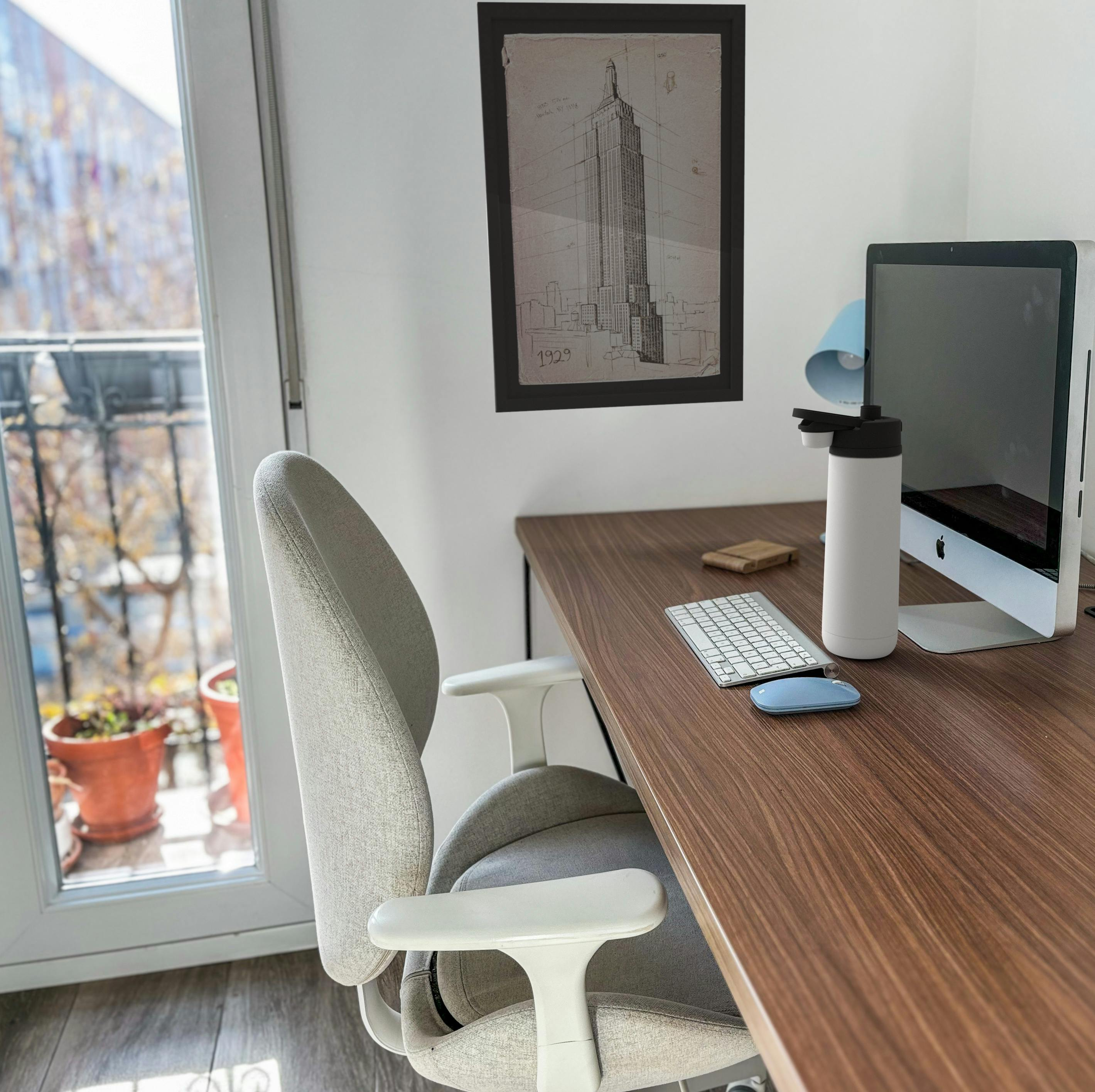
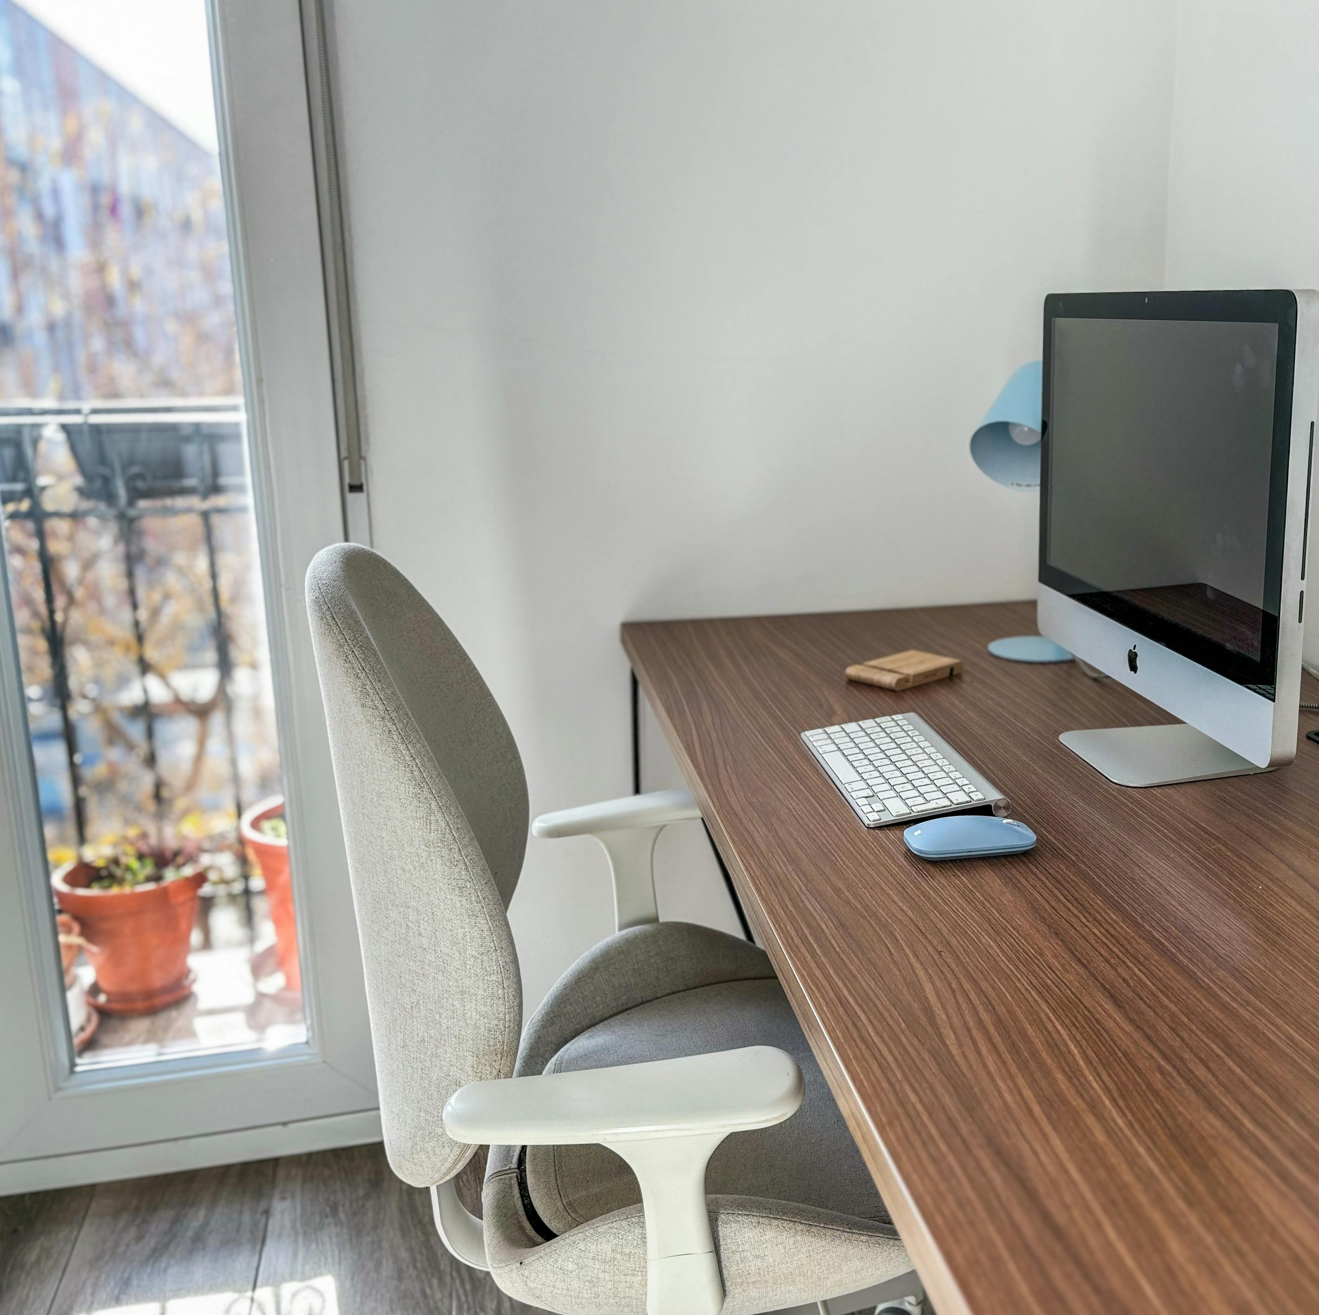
- thermos bottle (845, 531)
- wall art (617, 213)
